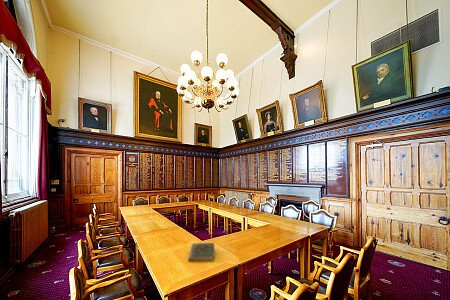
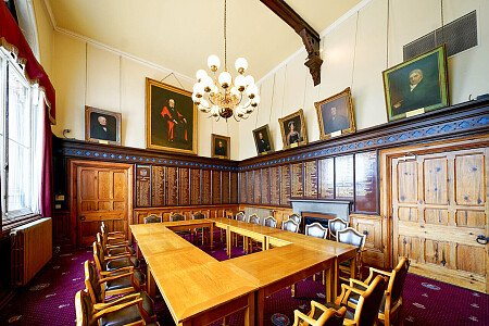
- hardback book (202, 252)
